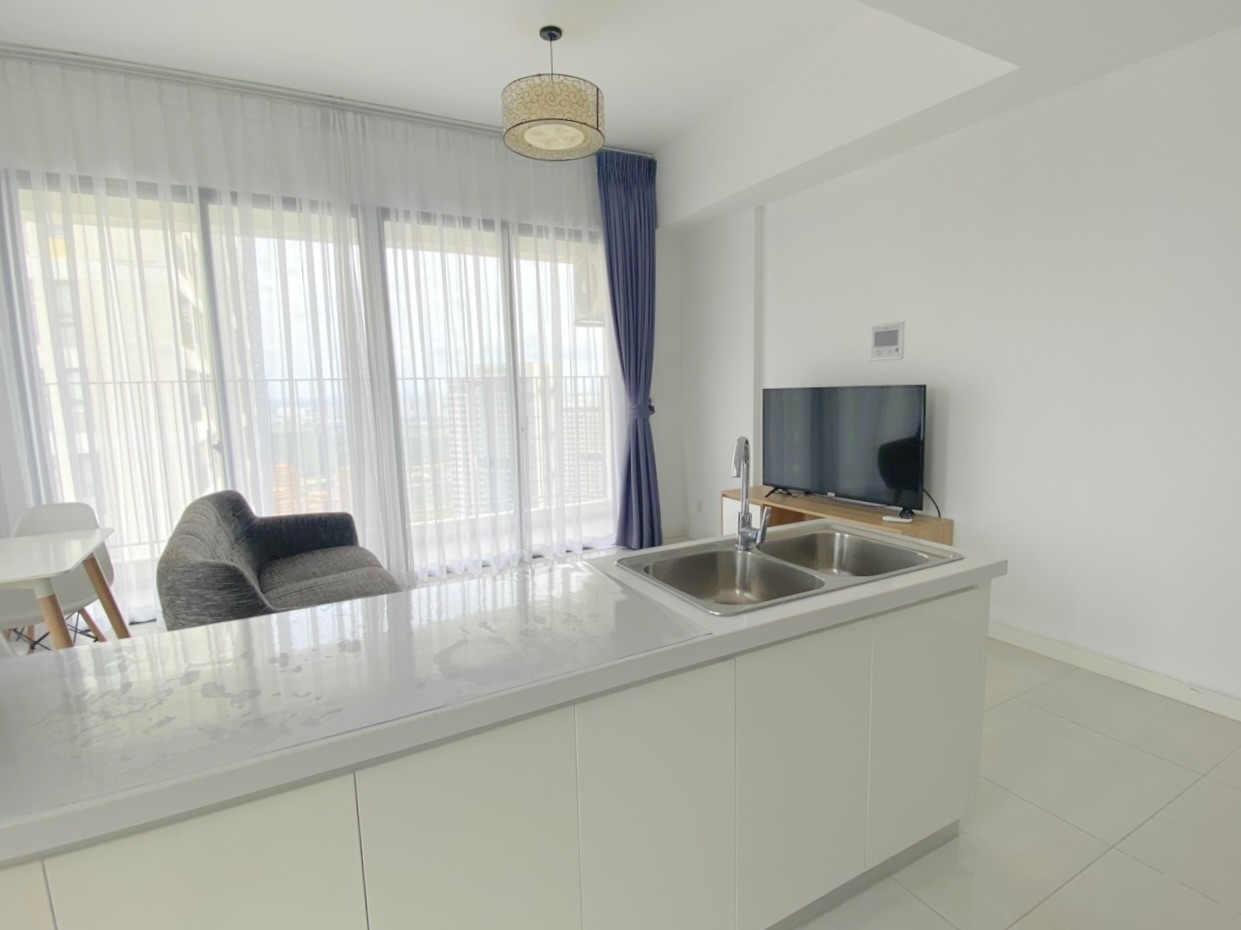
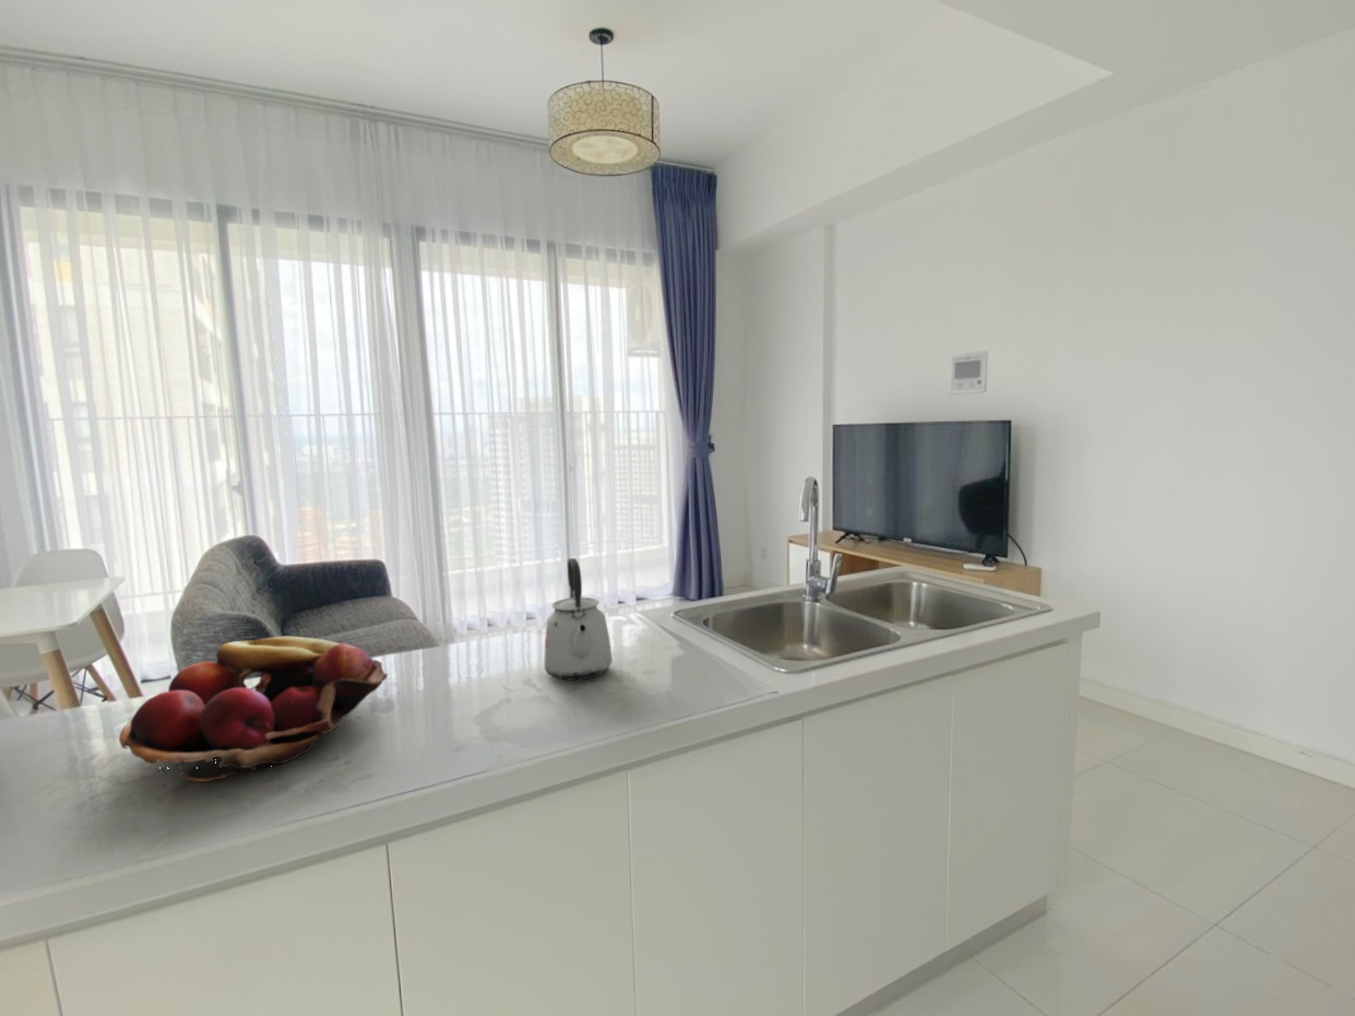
+ fruit basket (263, 692)
+ kettle (578, 619)
